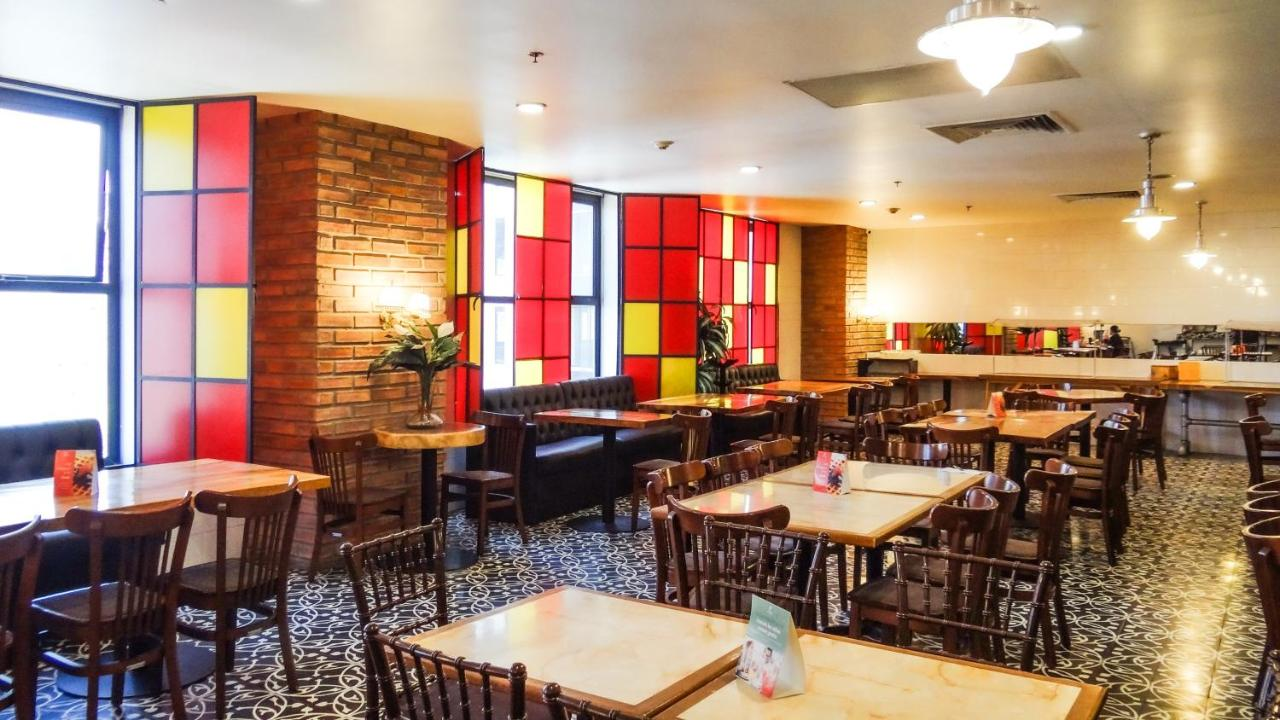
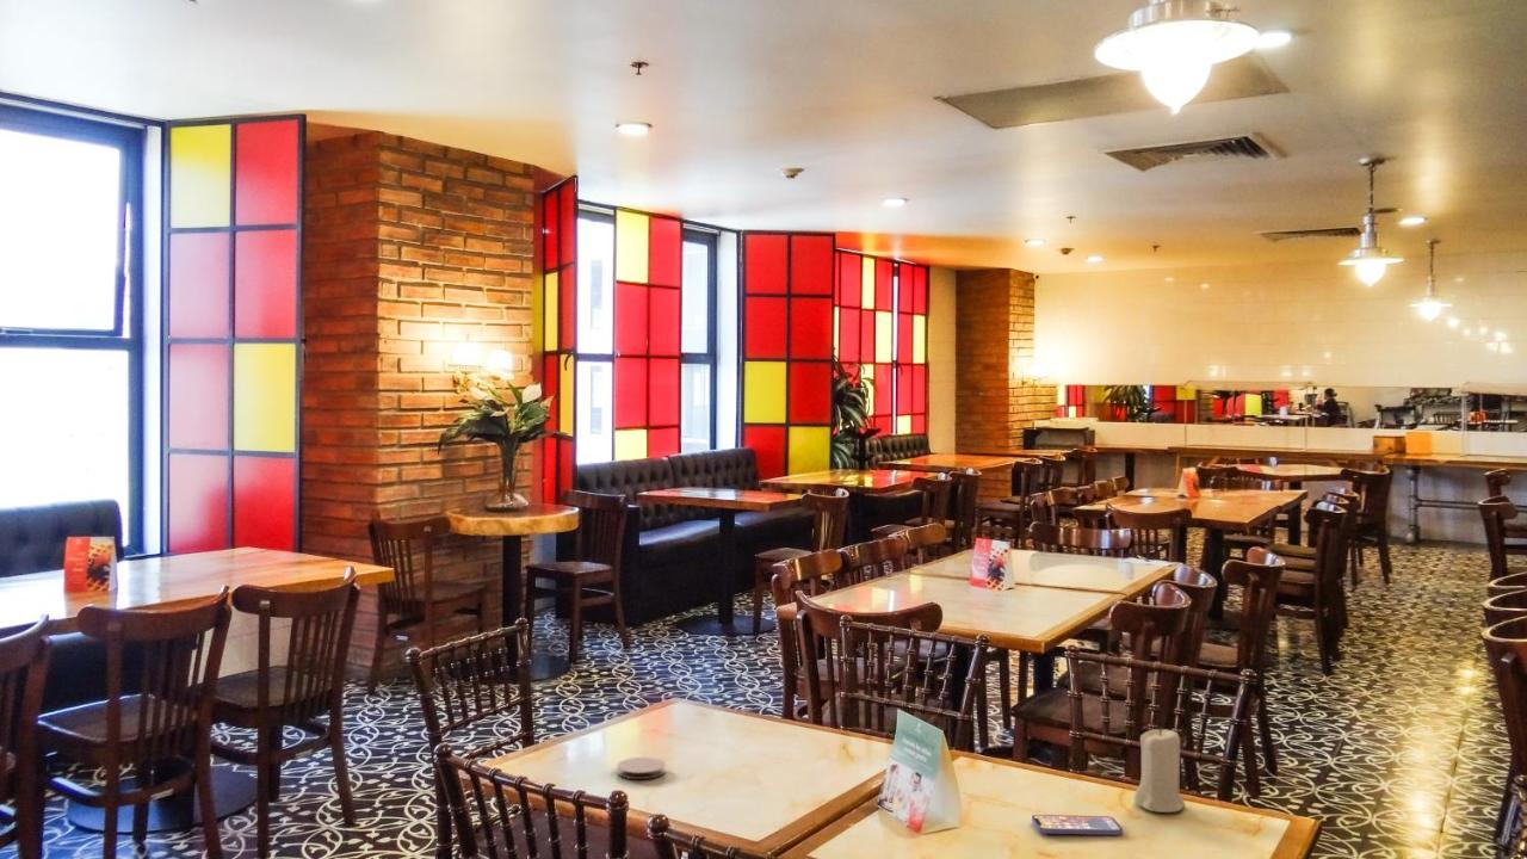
+ candle (1160, 766)
+ smartphone (1076, 824)
+ coaster (641, 767)
